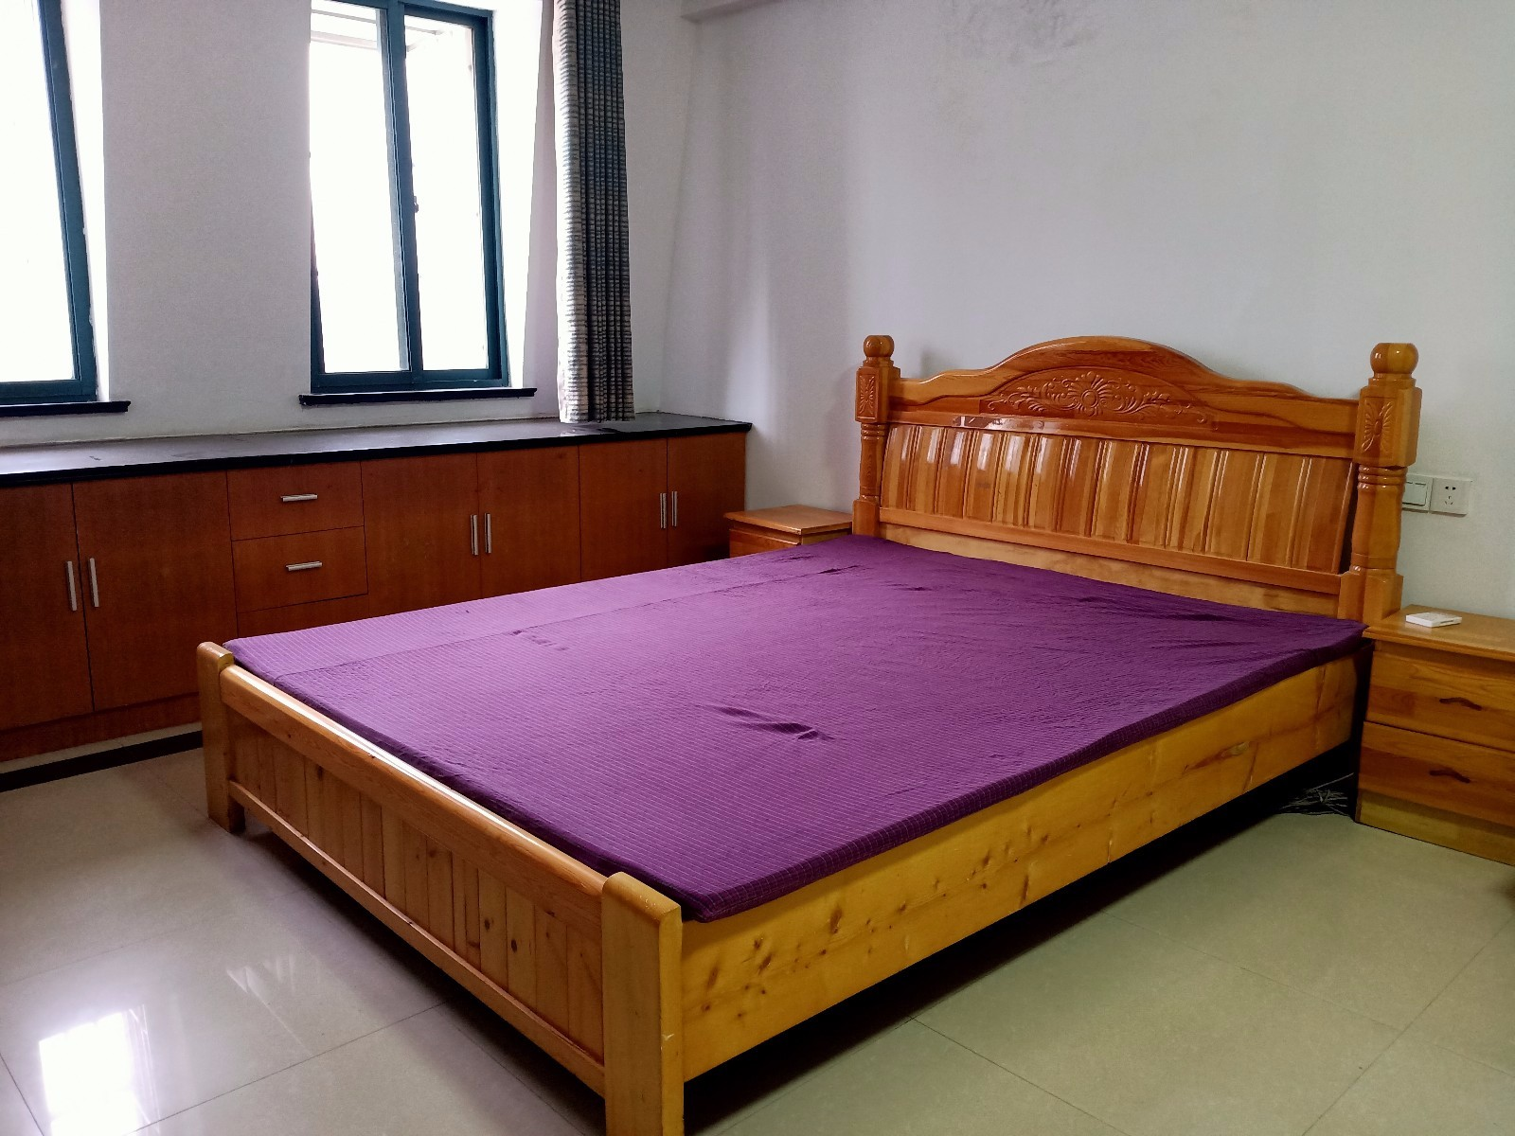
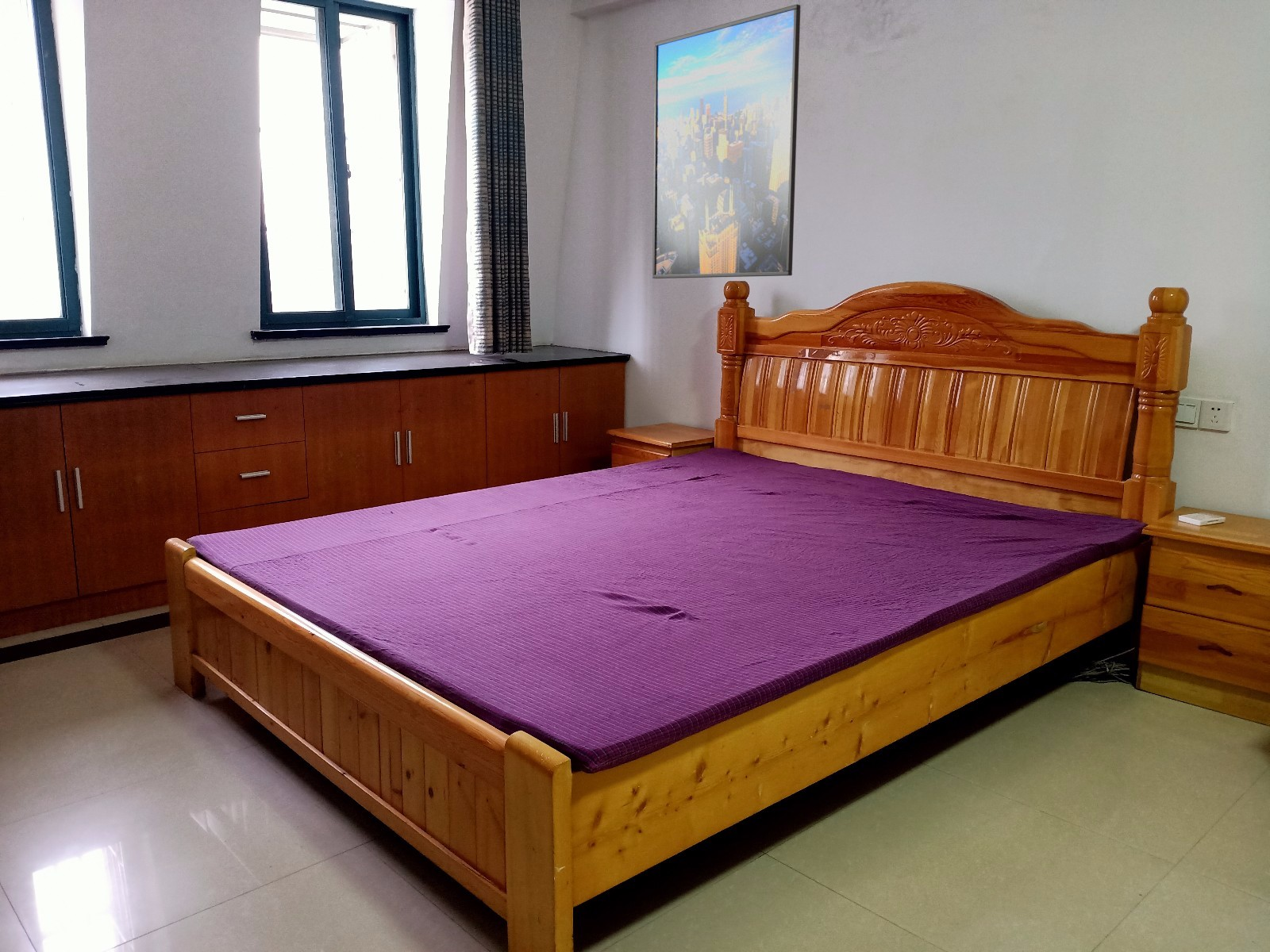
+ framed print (720, 153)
